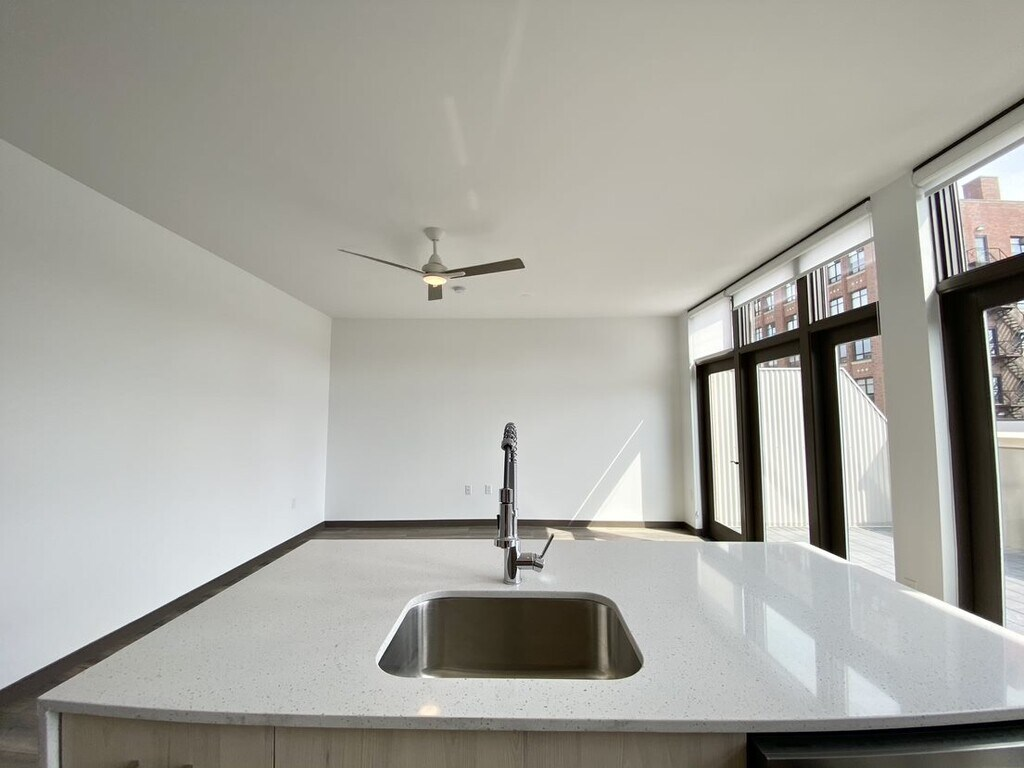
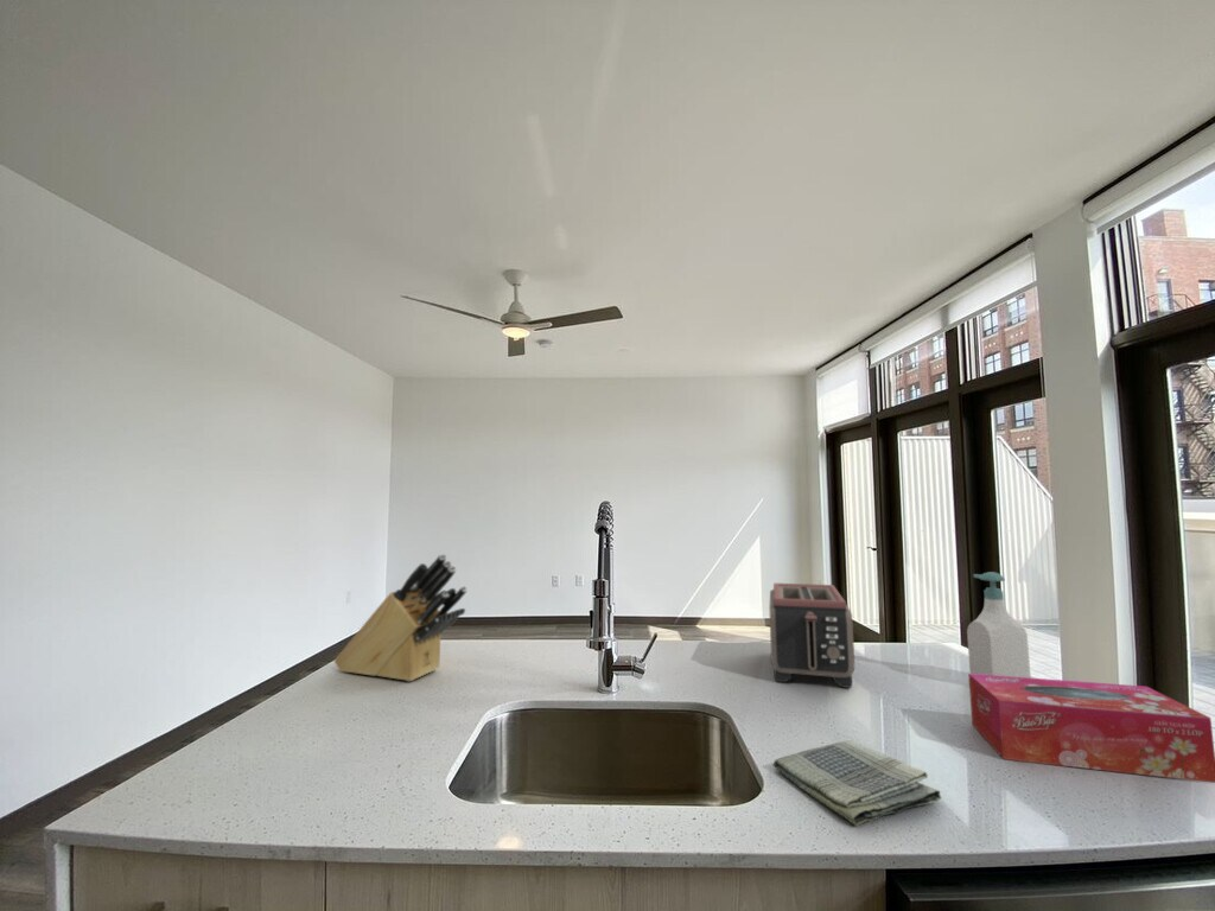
+ knife block (401, 612)
+ soap bottle (992, 626)
+ dish towel (852, 773)
+ tissue box (1077, 721)
+ toaster (807, 631)
